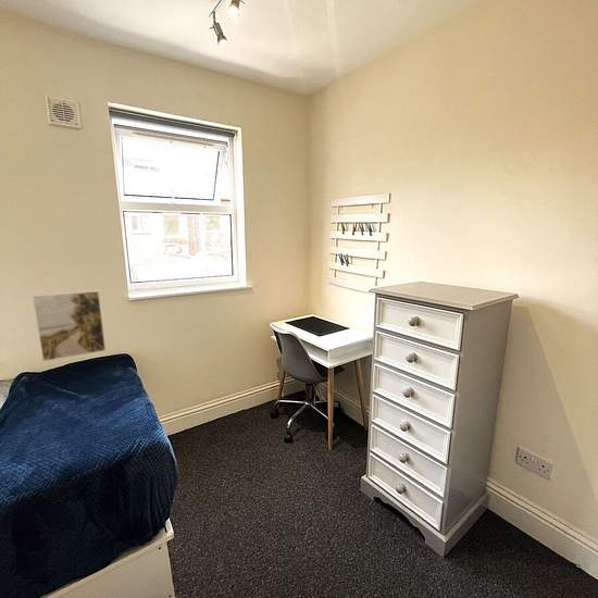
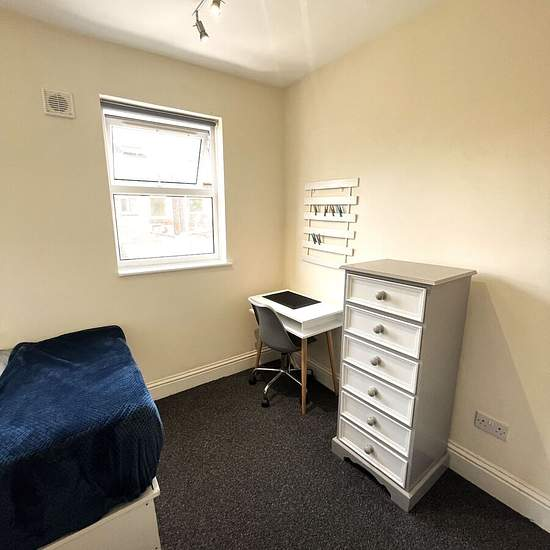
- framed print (71, 324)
